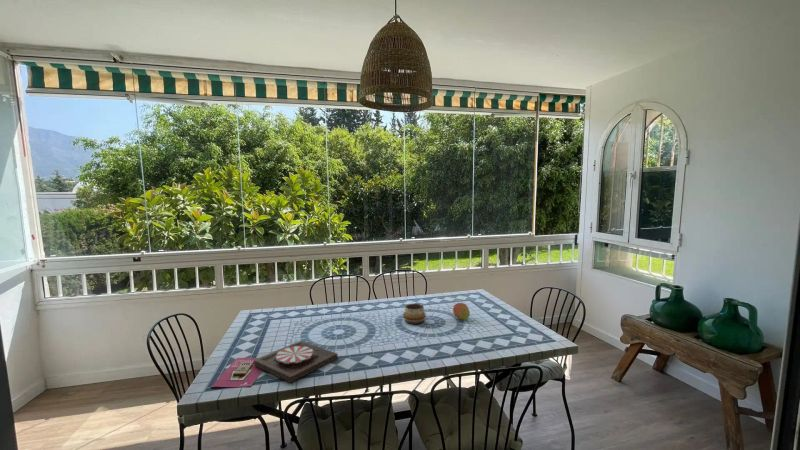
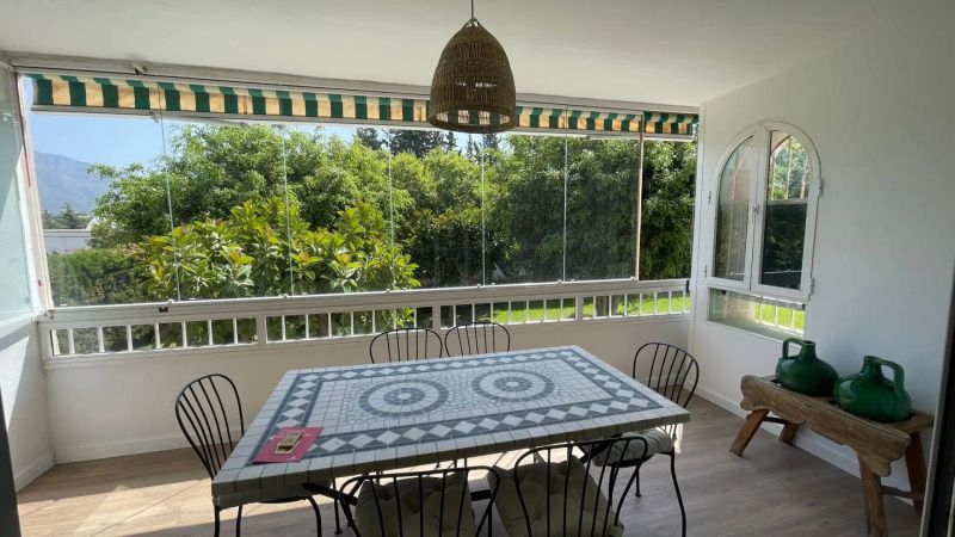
- decorative bowl (414, 313)
- plate (296, 357)
- fruit (461, 311)
